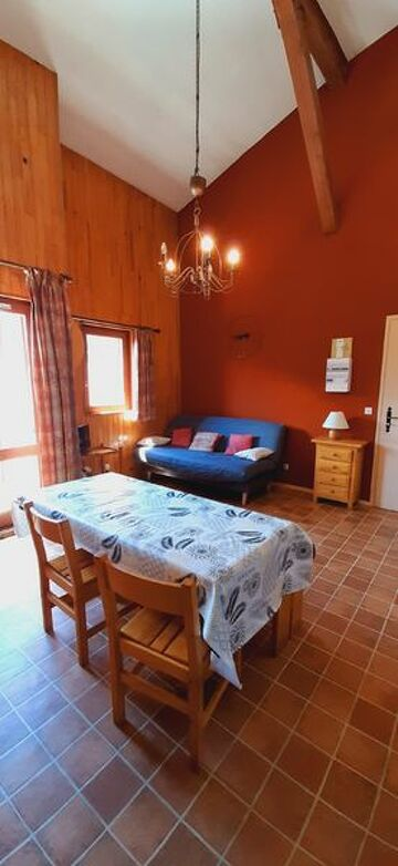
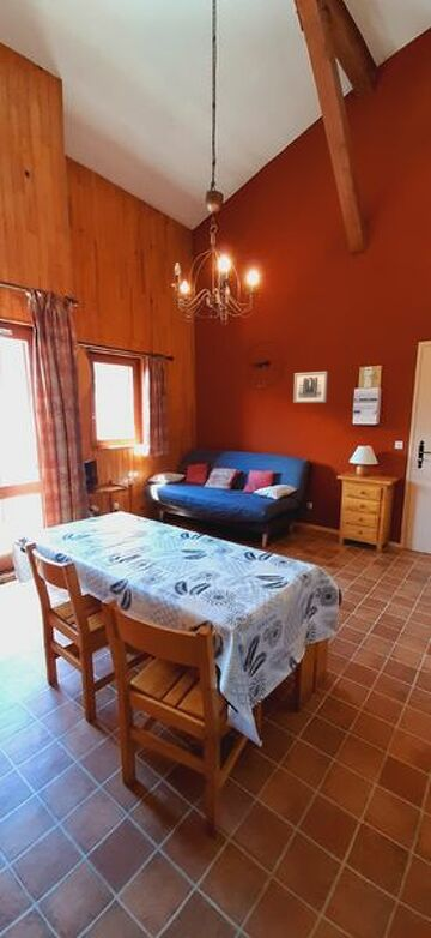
+ wall art (309, 387)
